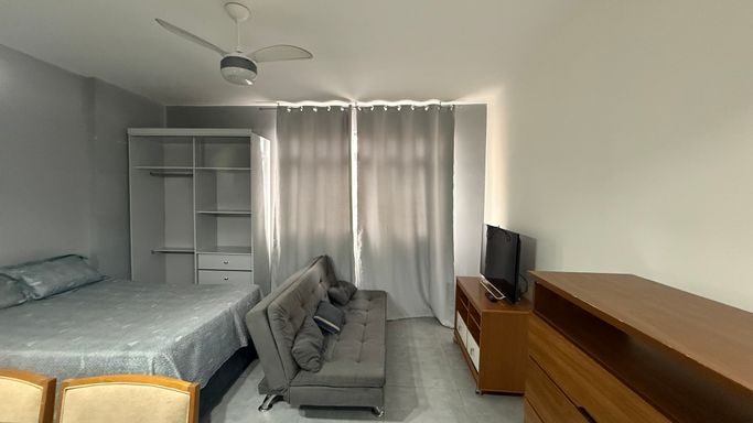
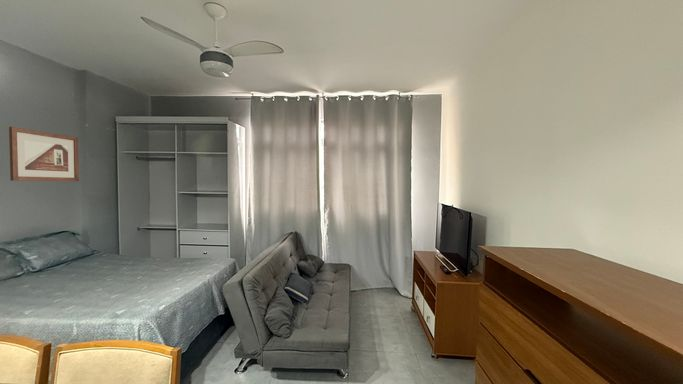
+ picture frame (47, 156)
